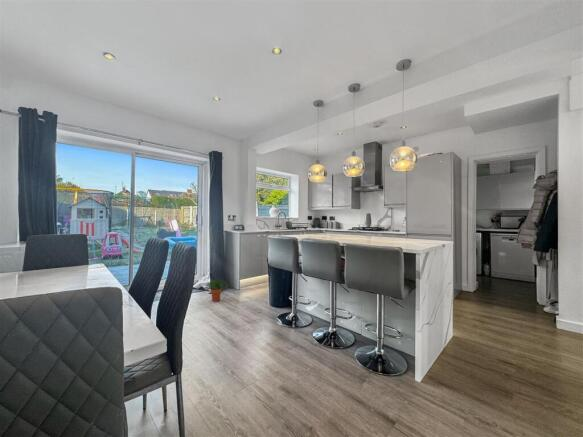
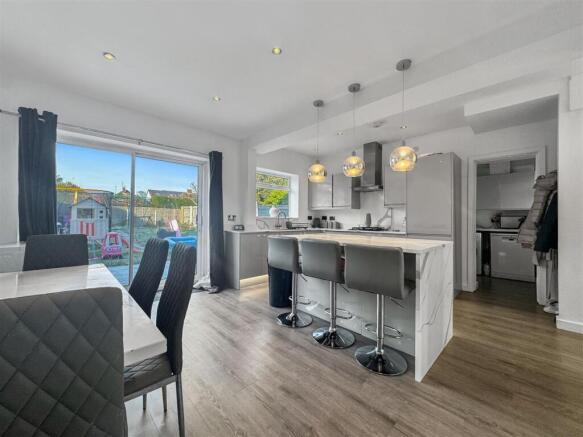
- potted plant (216, 289)
